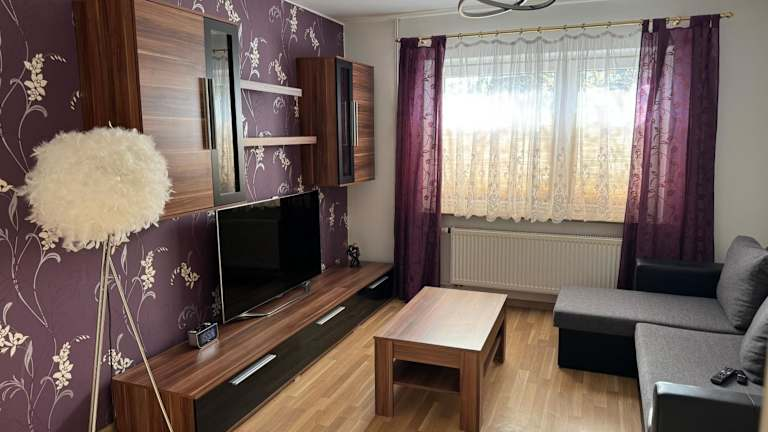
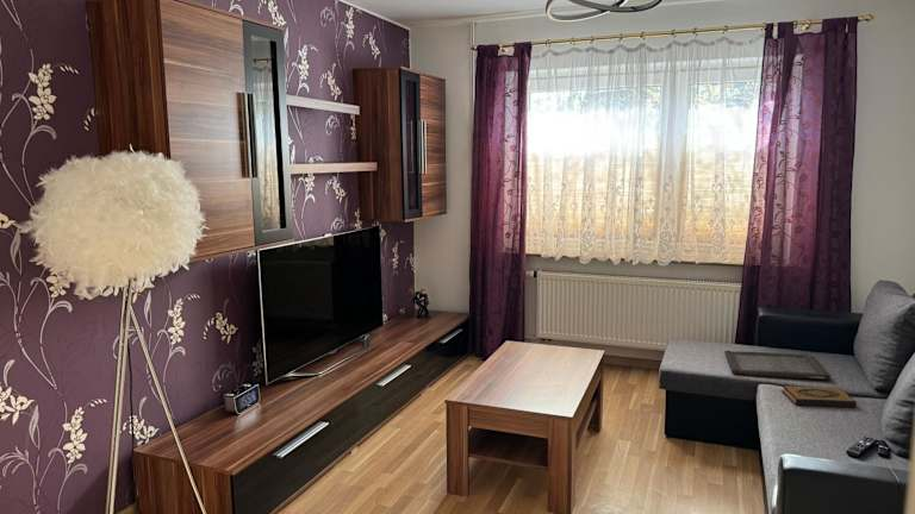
+ serving tray (773, 363)
+ hardback book (817, 396)
